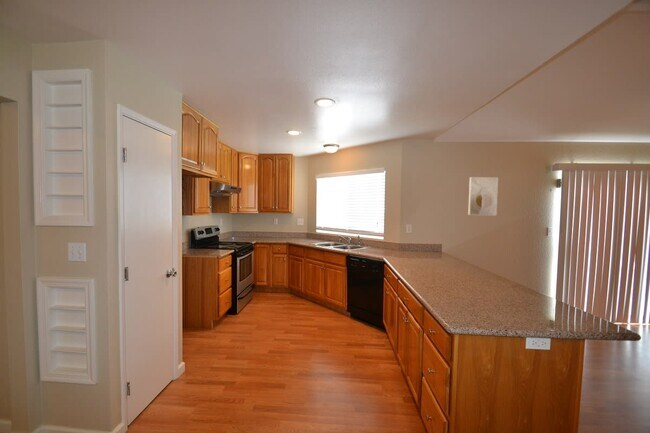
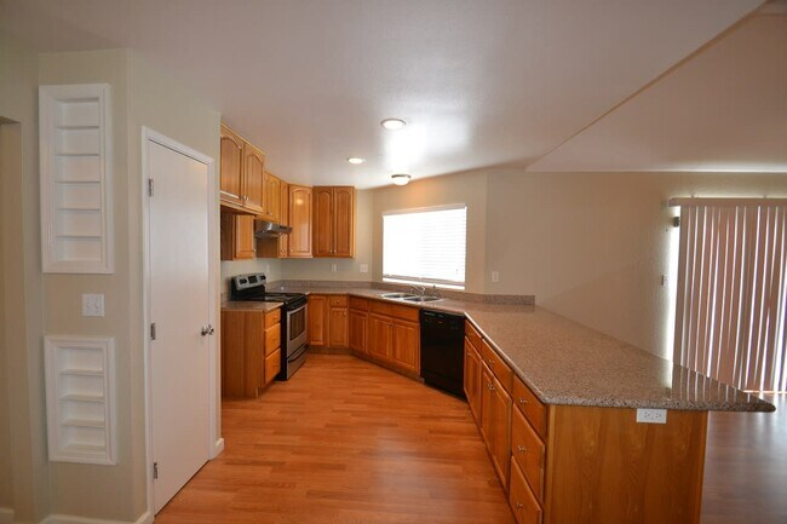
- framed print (483, 196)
